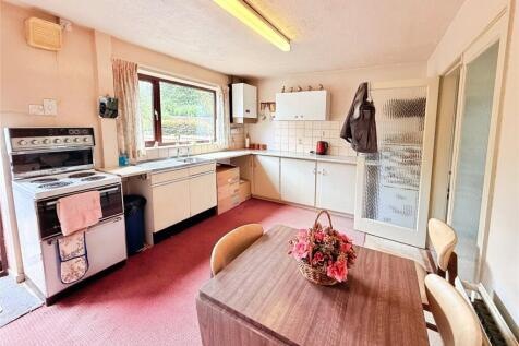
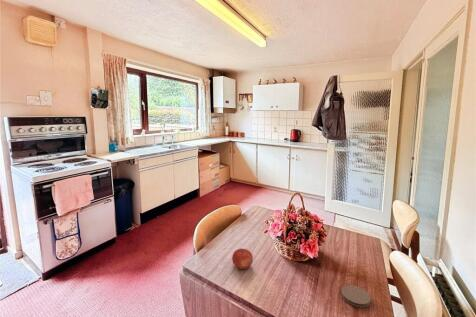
+ fruit (242, 257)
+ coaster (355, 295)
